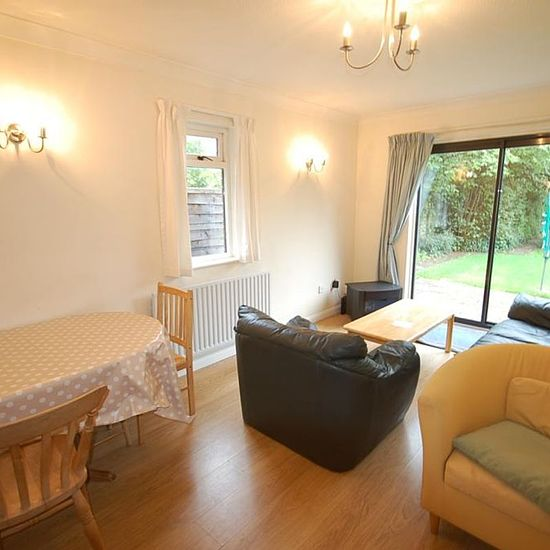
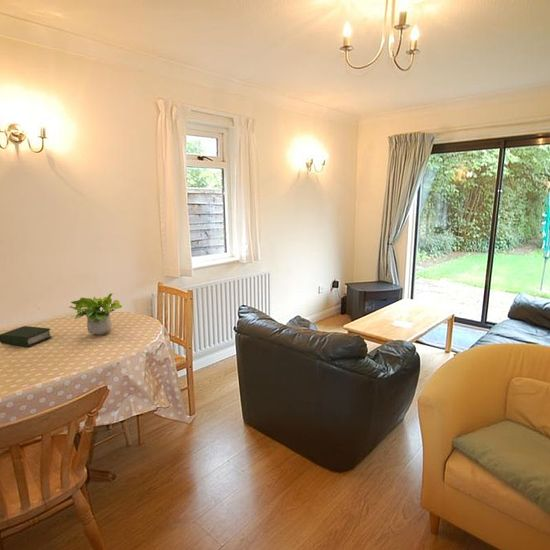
+ potted plant (95, 314)
+ book (25, 336)
